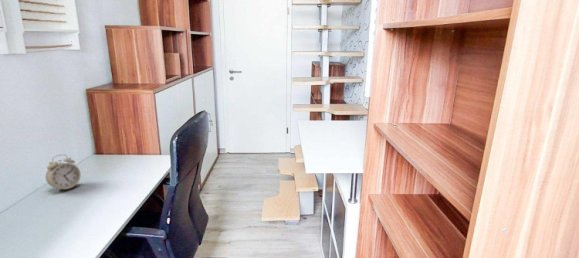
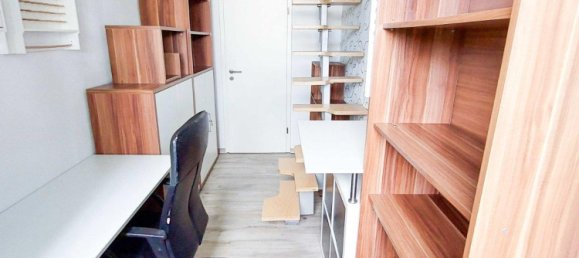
- alarm clock (62, 172)
